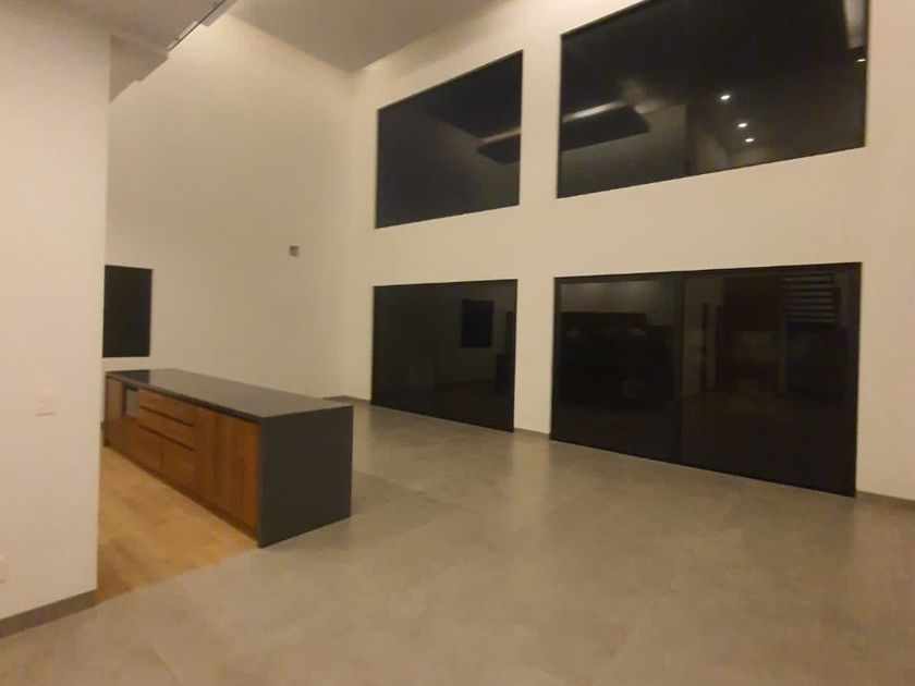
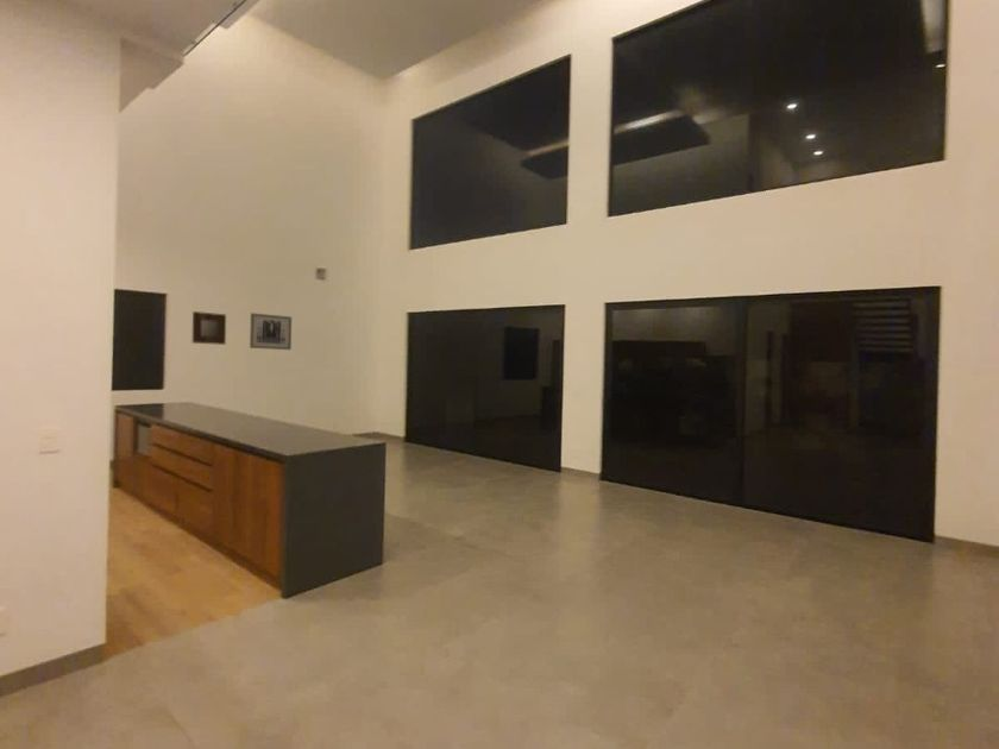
+ wall art (271, 332)
+ home mirror (209, 328)
